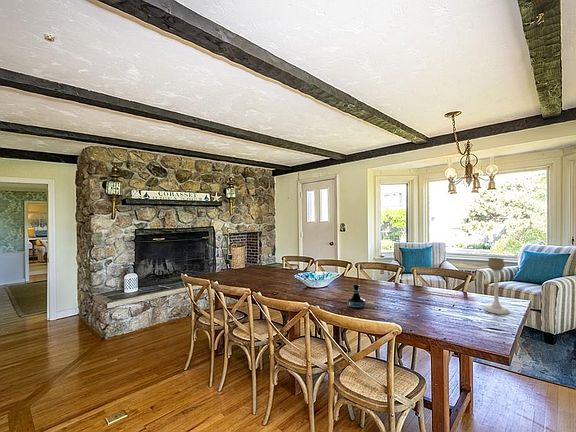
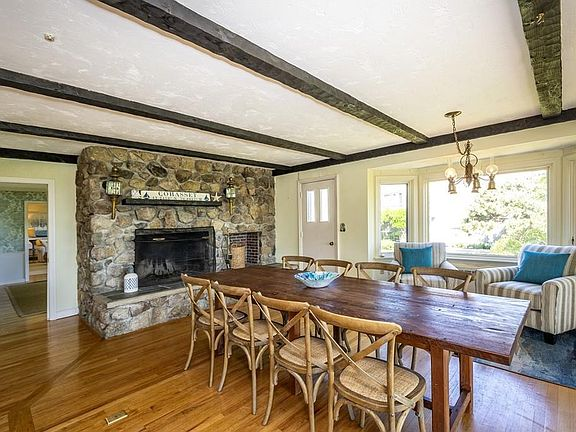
- candle holder (496, 284)
- tequila bottle (356, 295)
